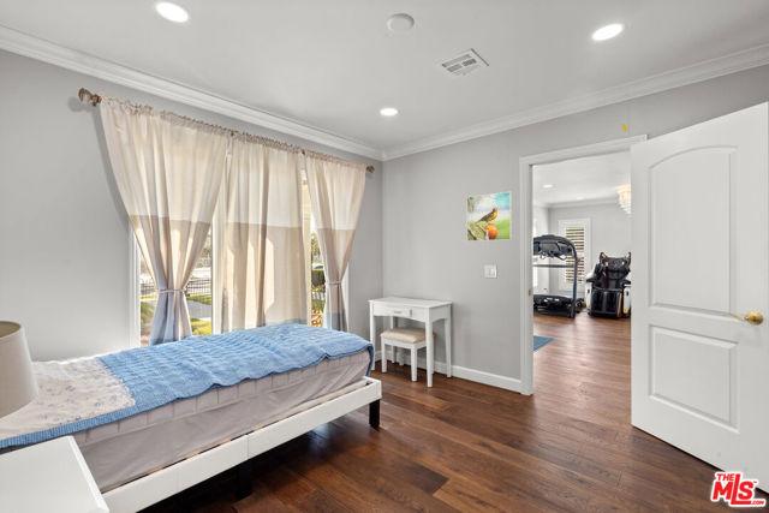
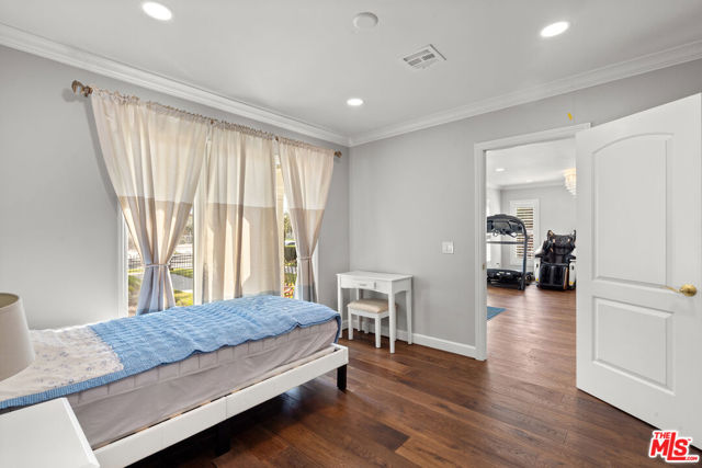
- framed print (488, 217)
